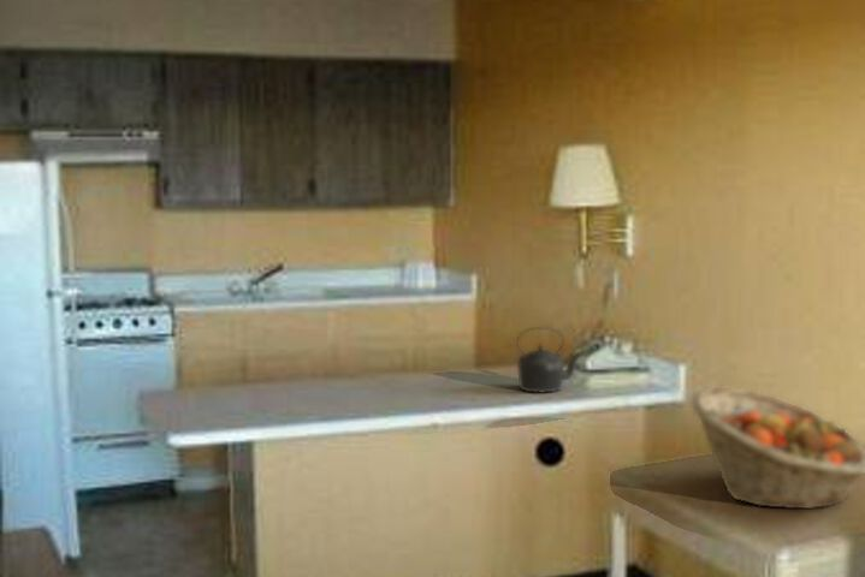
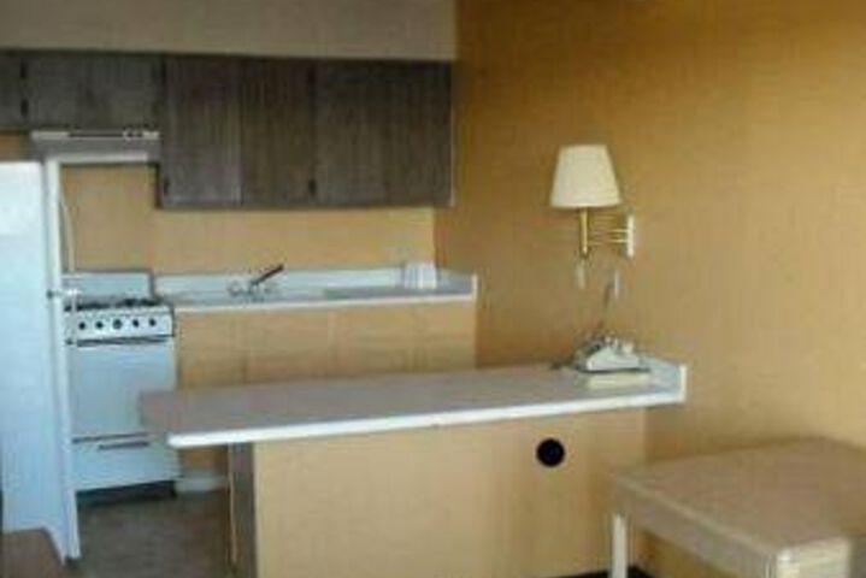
- kettle (551, 357)
- fruit basket (778, 442)
